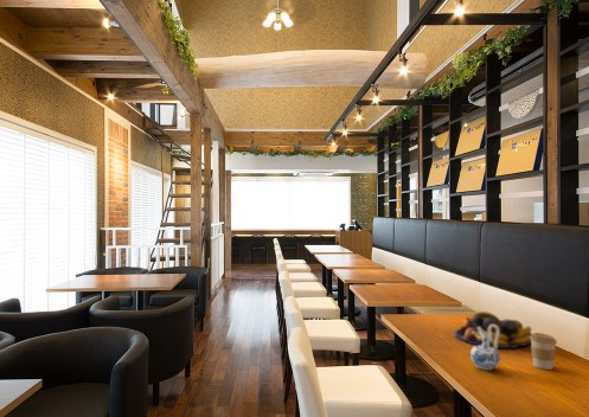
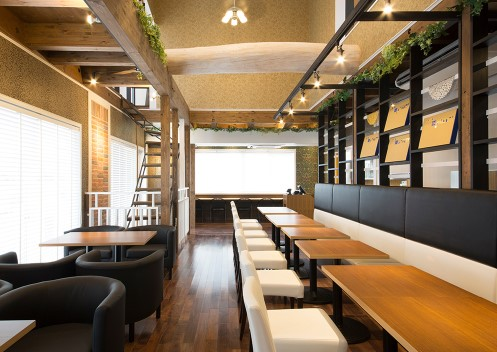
- coffee cup (543, 349)
- fruit bowl (489, 325)
- ceramic pitcher (485, 345)
